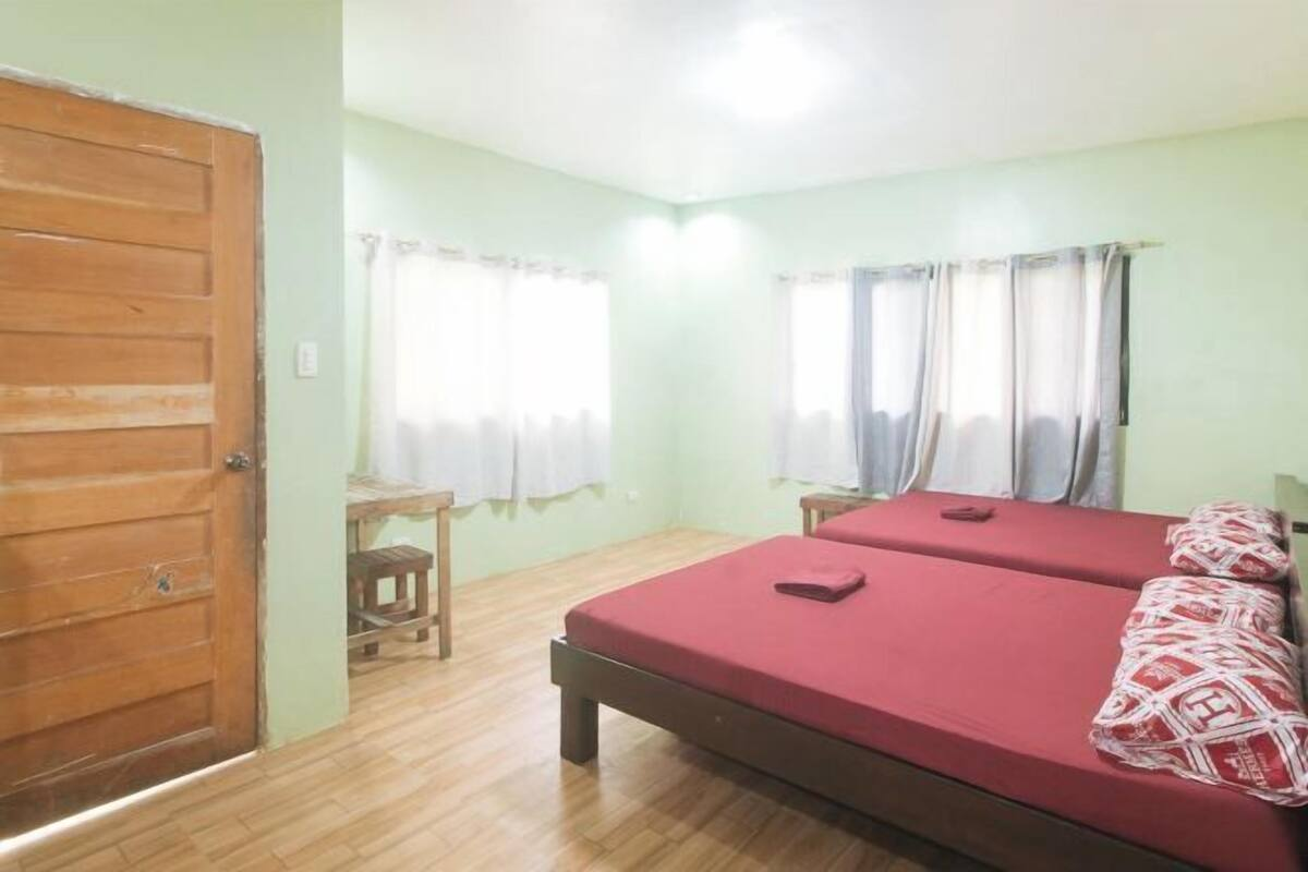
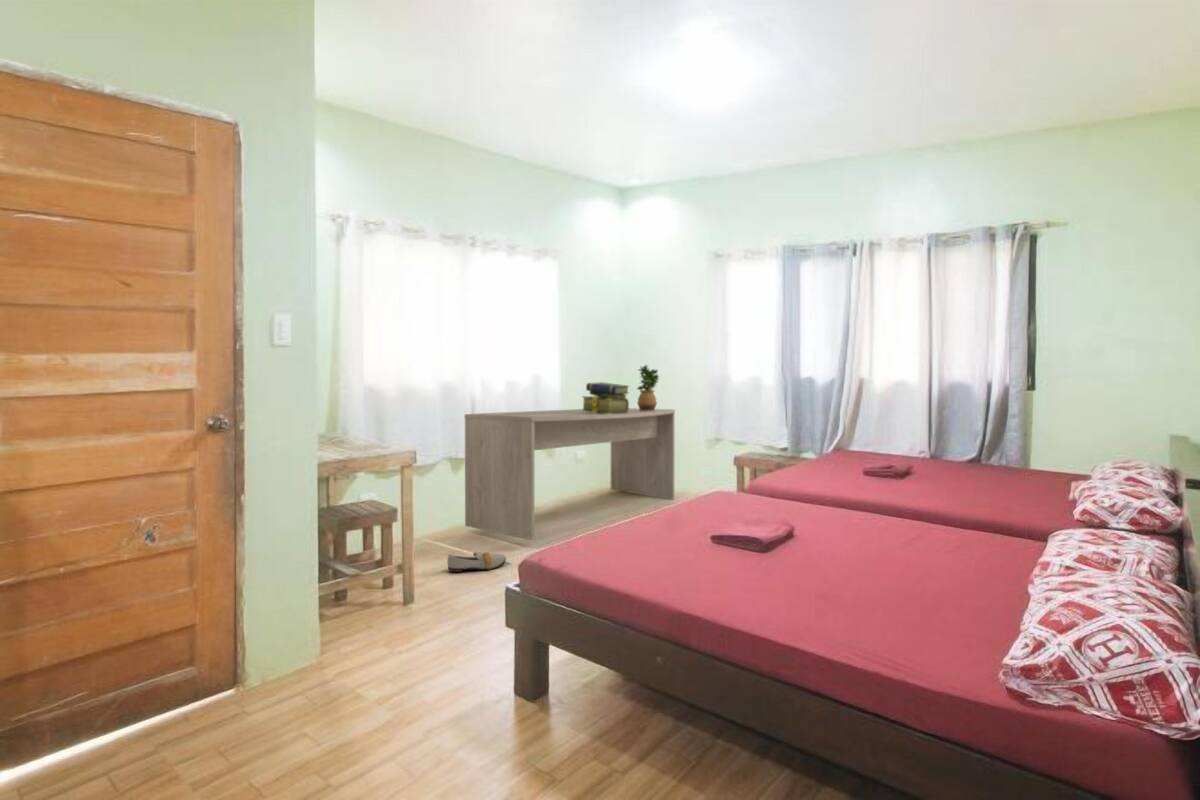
+ shoe (478, 560)
+ desk (587, 444)
+ stack of books (607, 397)
+ potted plant (649, 387)
